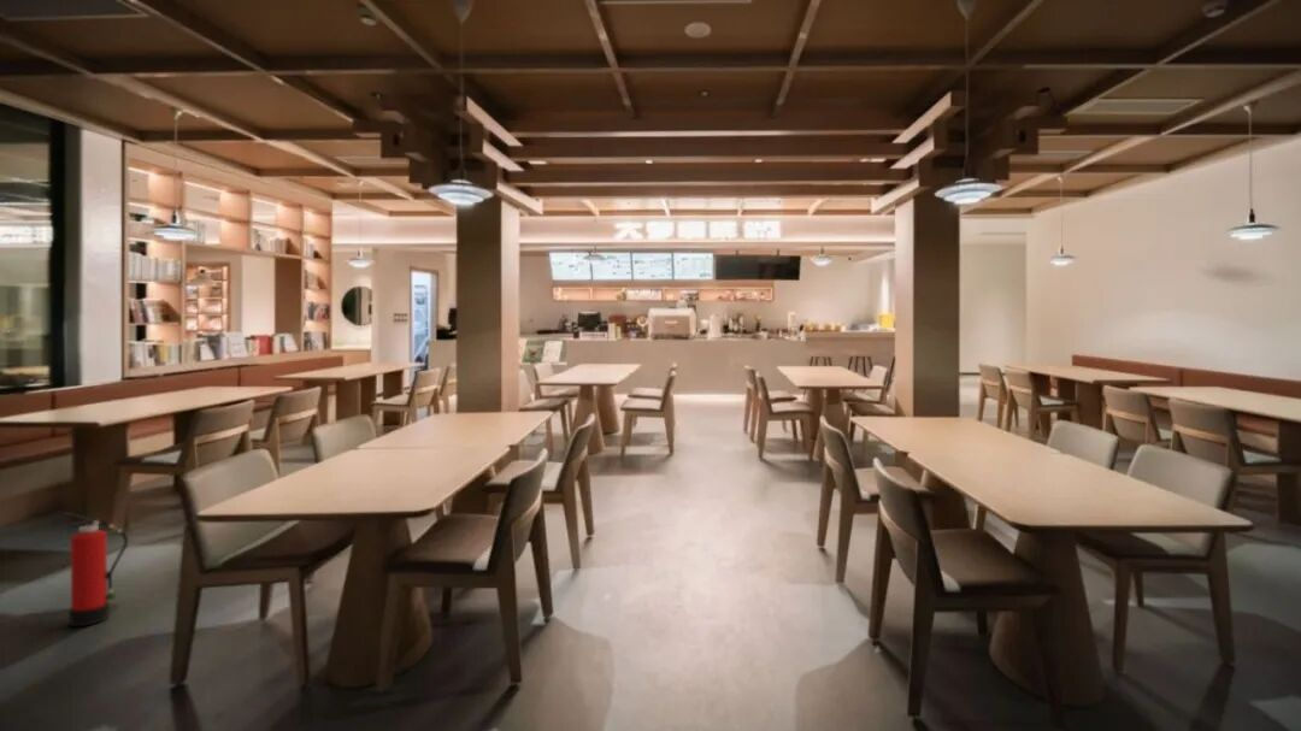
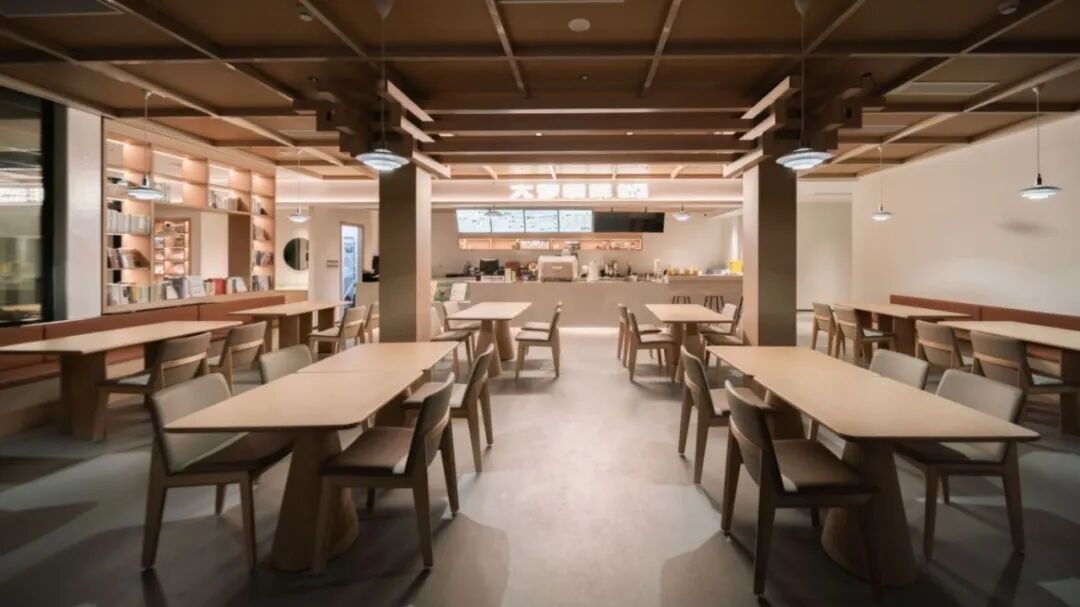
- fire extinguisher (96, 564)
